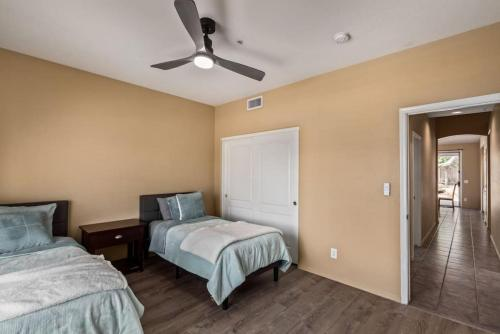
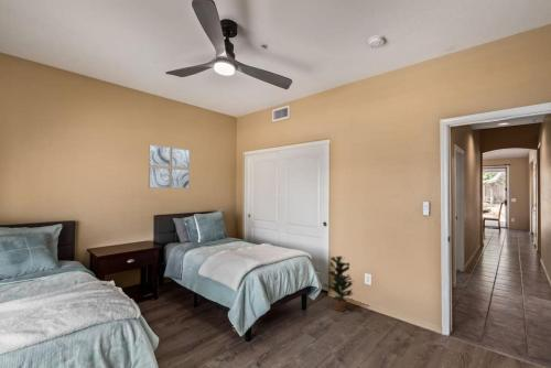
+ wall art (170, 166)
+ potted plant (341, 282)
